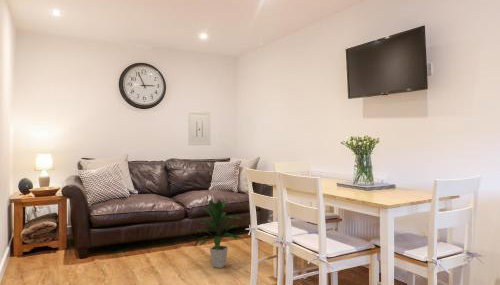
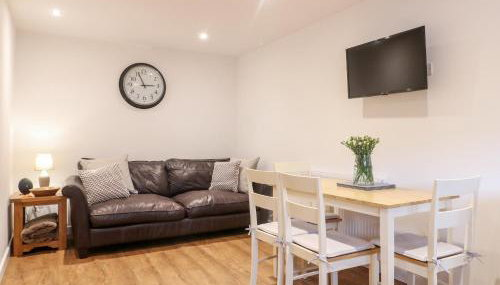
- indoor plant (217, 231)
- wall art (199, 128)
